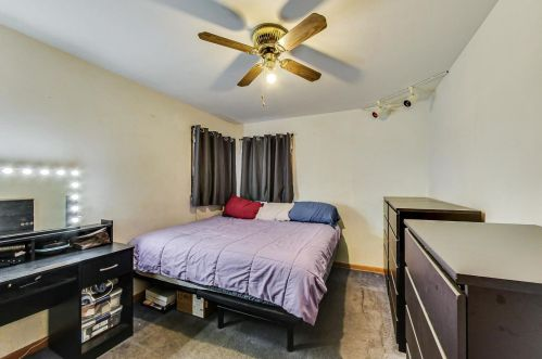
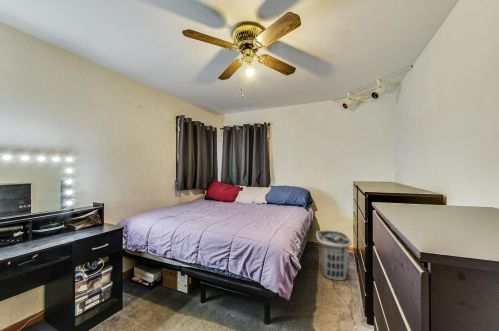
+ clothes hamper (332, 250)
